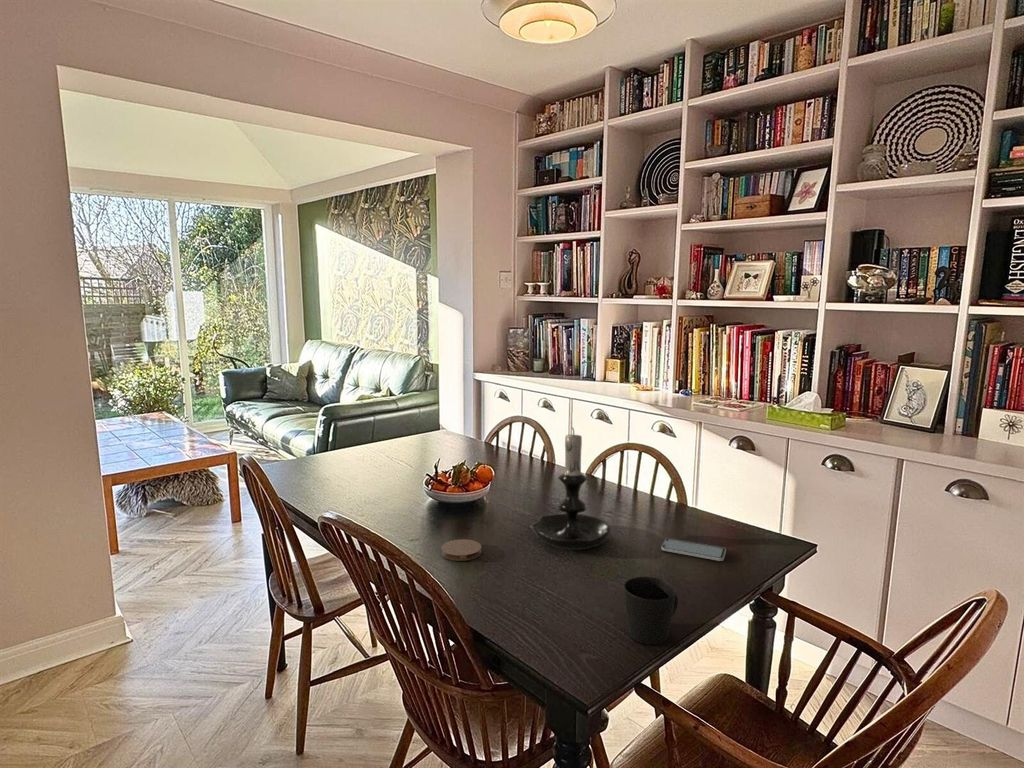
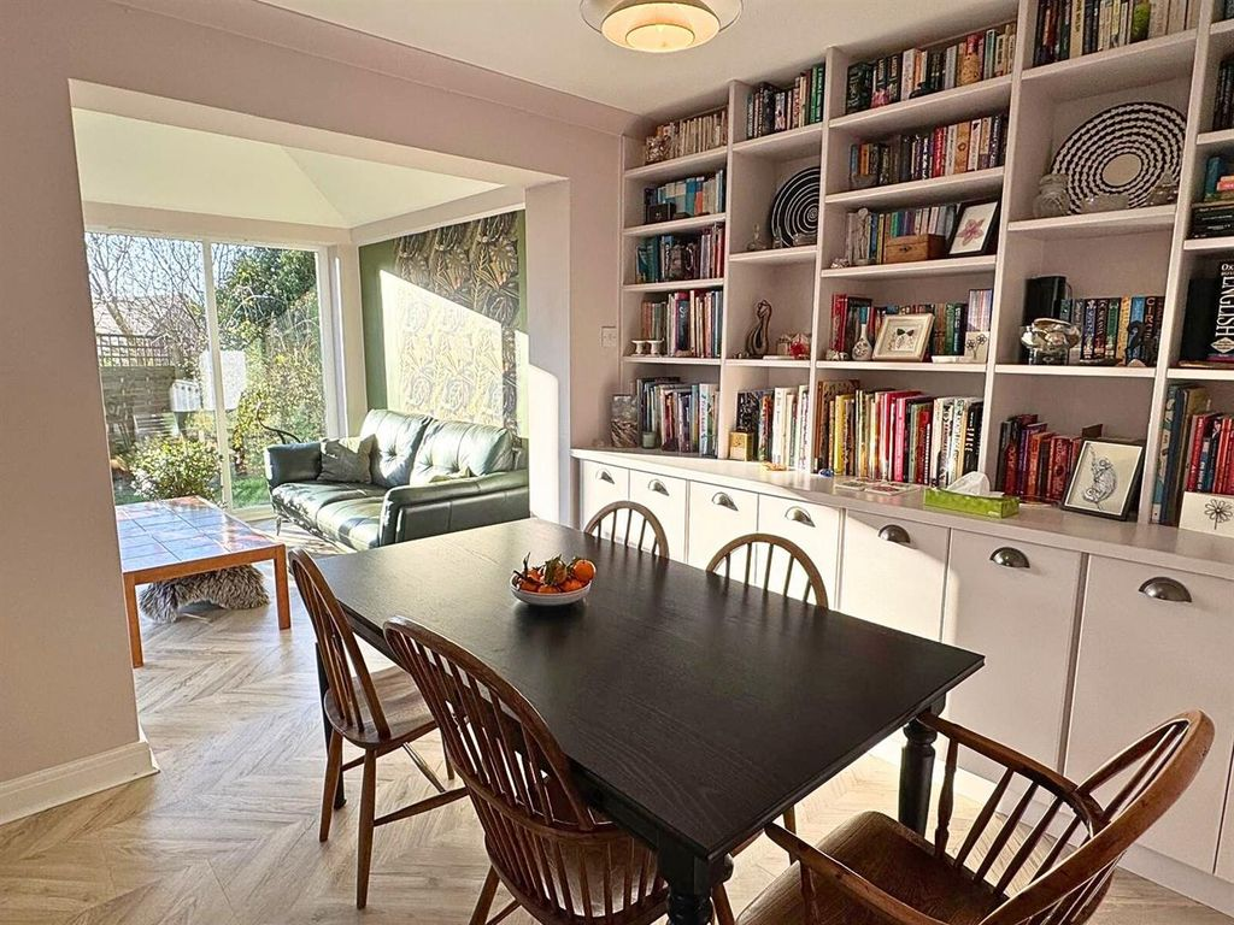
- coaster (461, 549)
- smartphone (693, 549)
- cup (653, 609)
- candle holder (570, 484)
